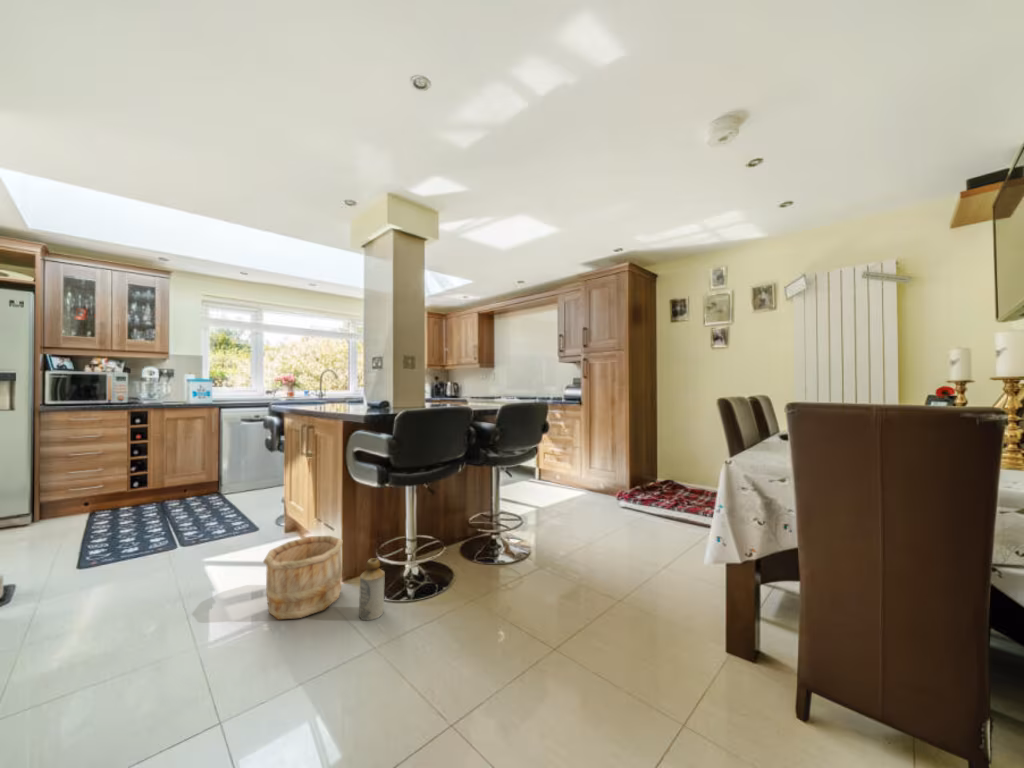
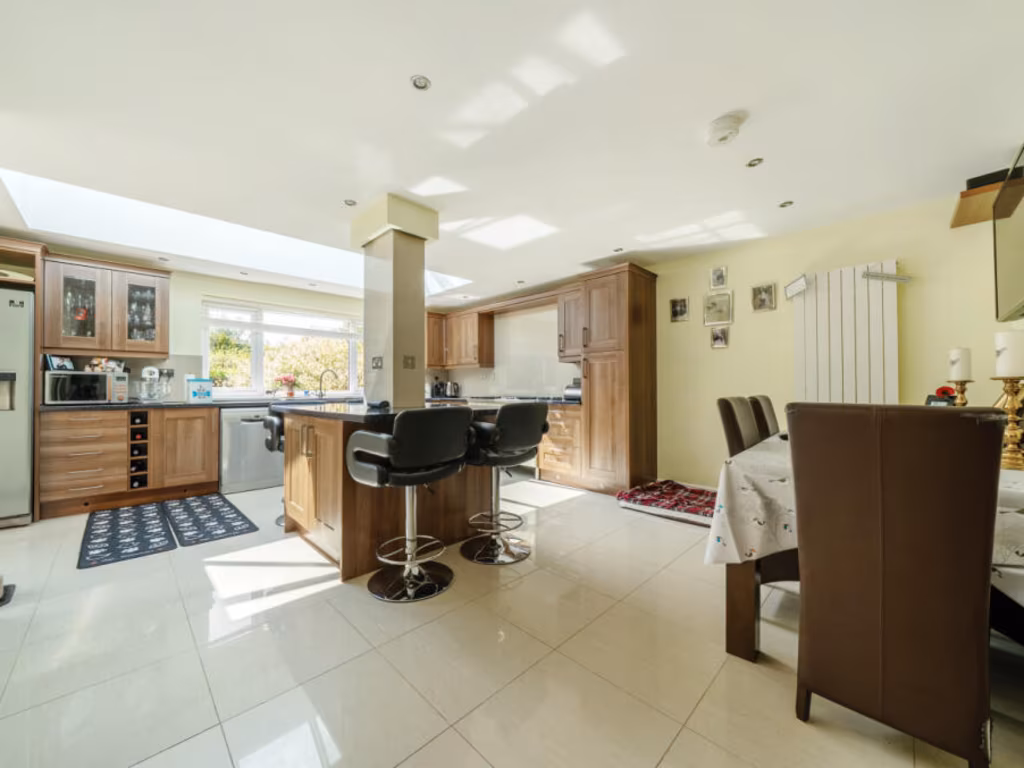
- bottle (371, 586)
- wooden bucket (305, 574)
